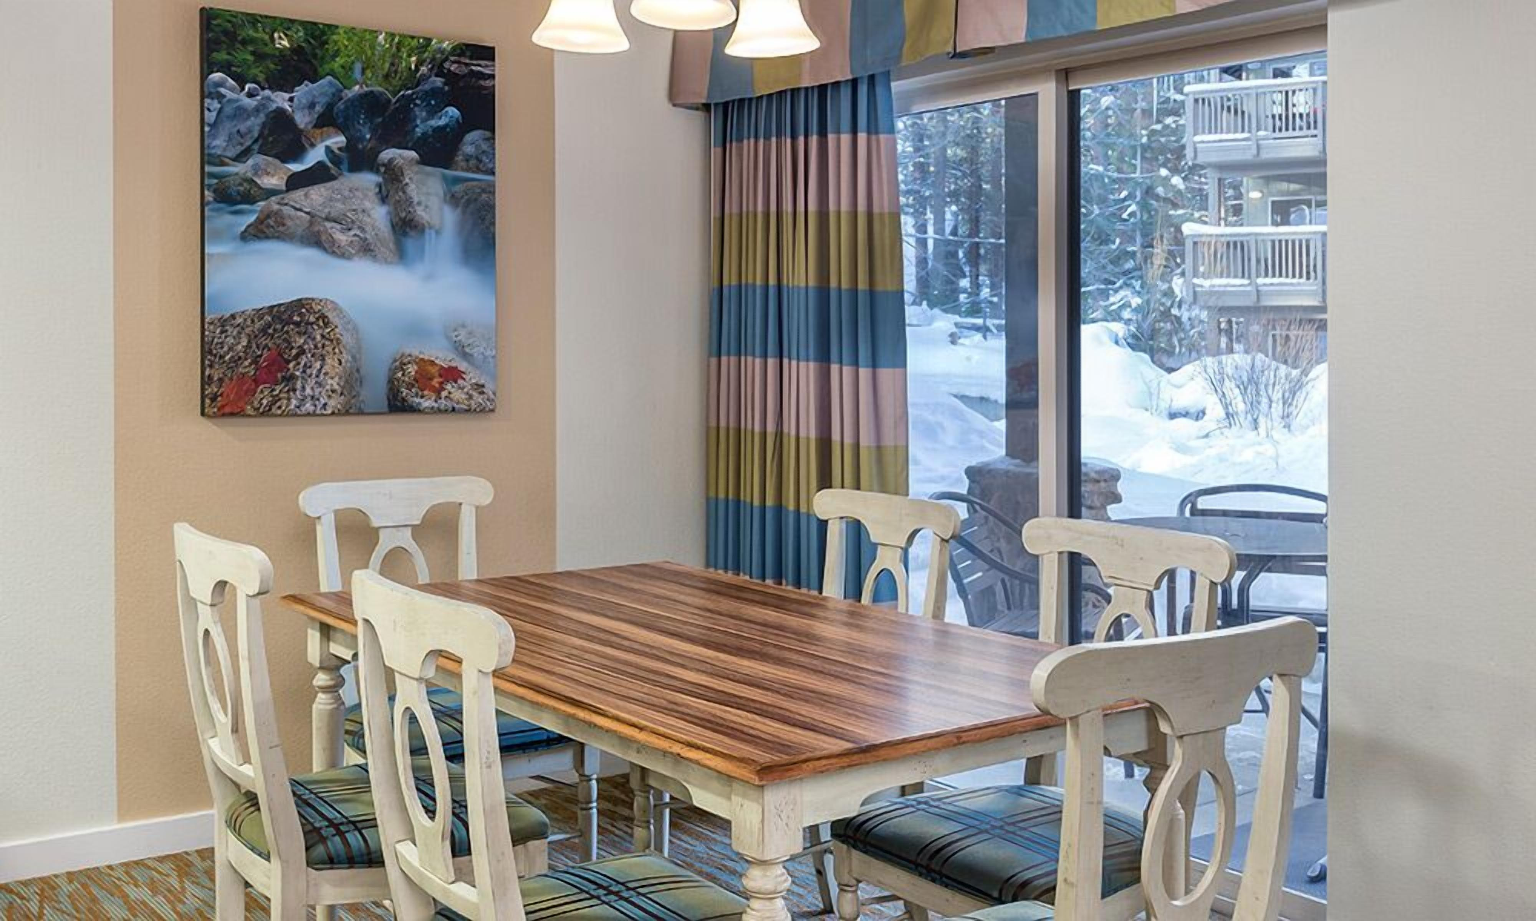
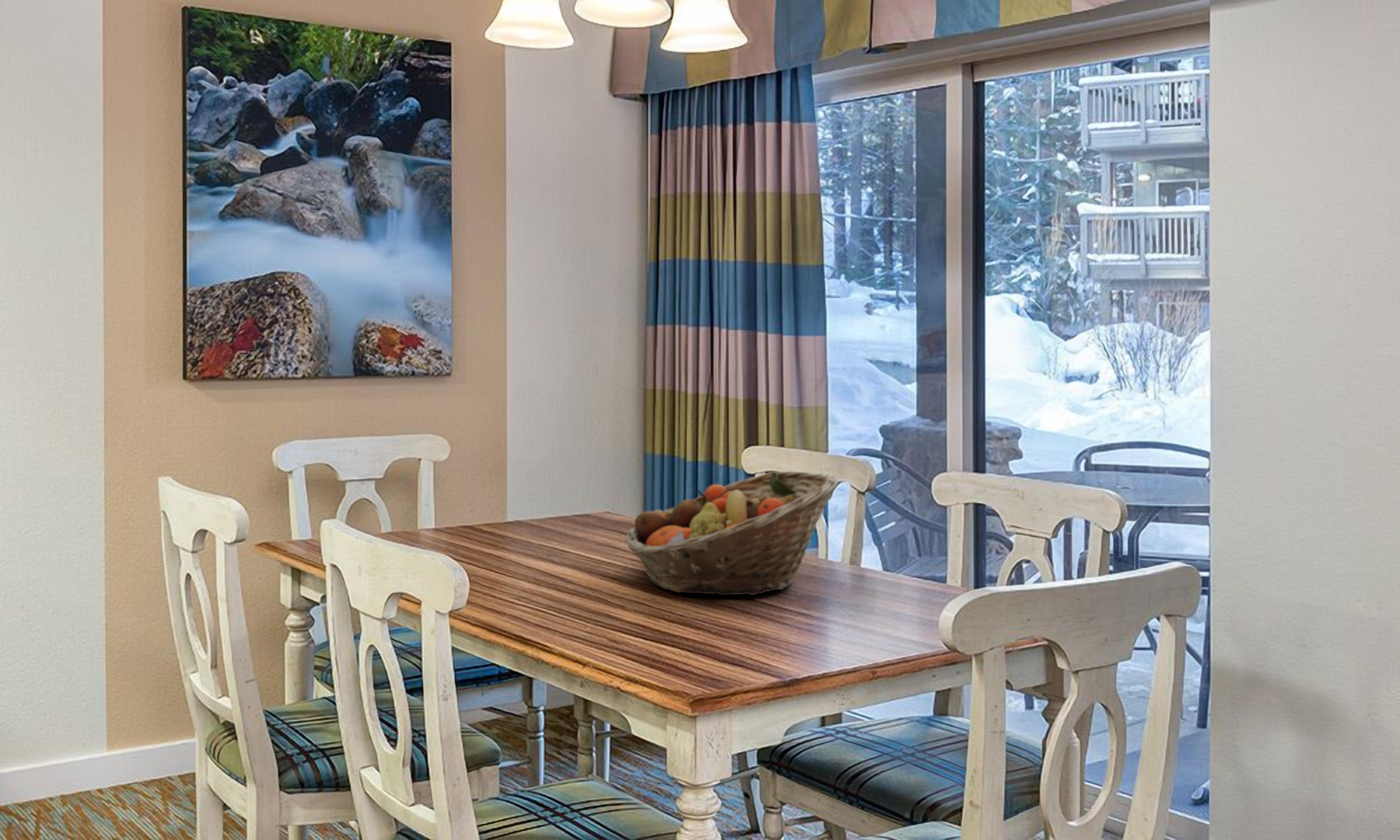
+ fruit basket (731, 528)
